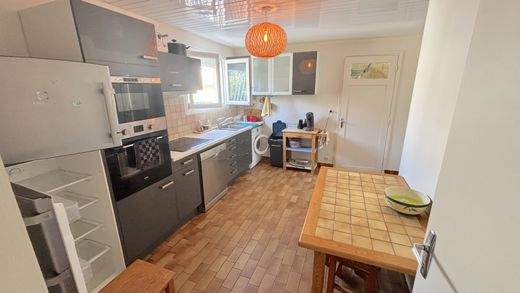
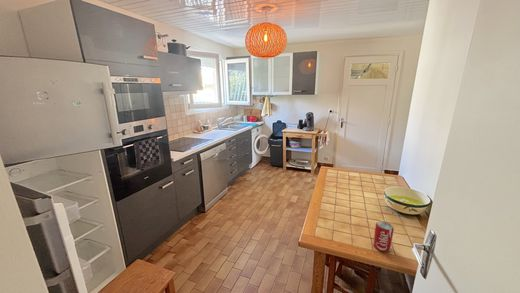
+ beverage can (383, 236)
